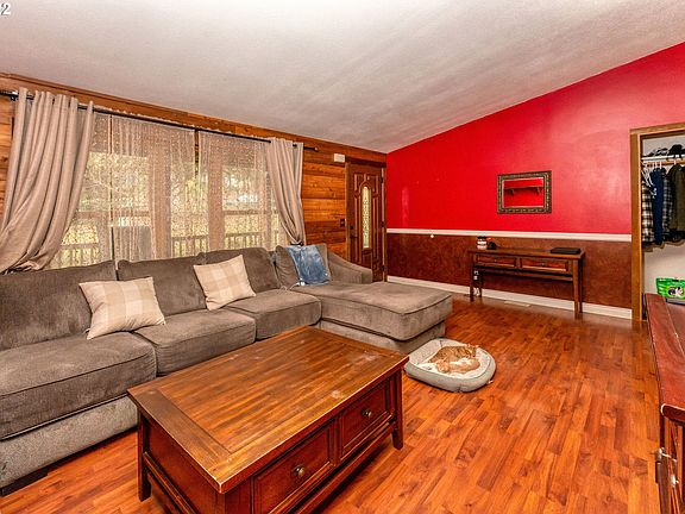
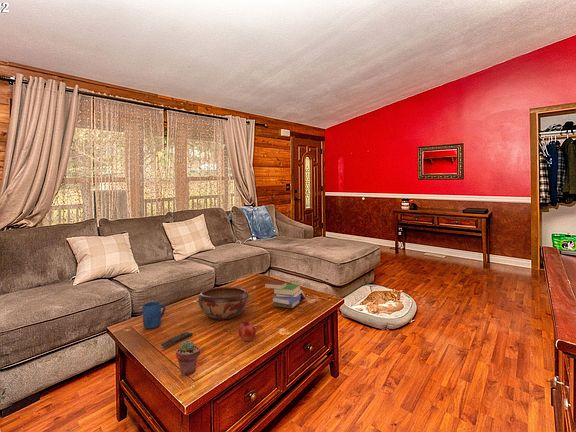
+ mug (155, 314)
+ potted succulent (188, 355)
+ remote control (176, 339)
+ decorative bowl (224, 303)
+ fruit (247, 330)
+ book (286, 292)
